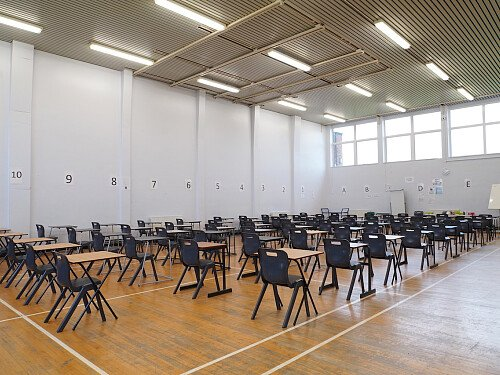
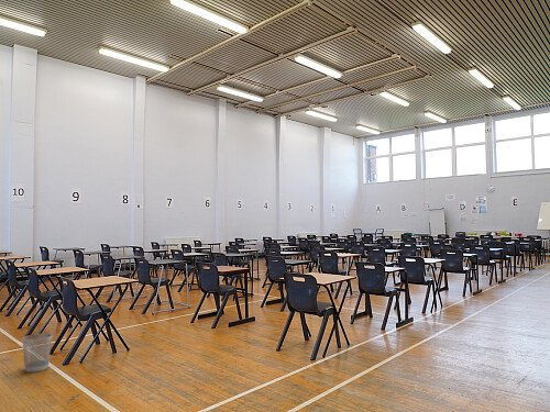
+ wastebasket (36, 352)
